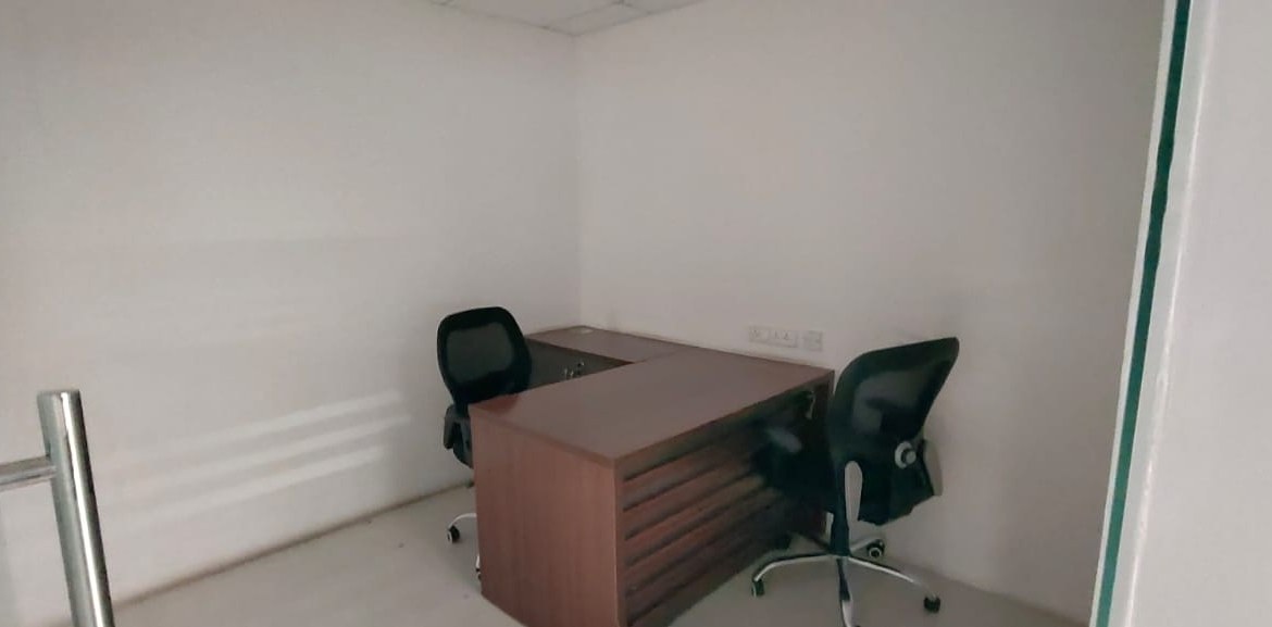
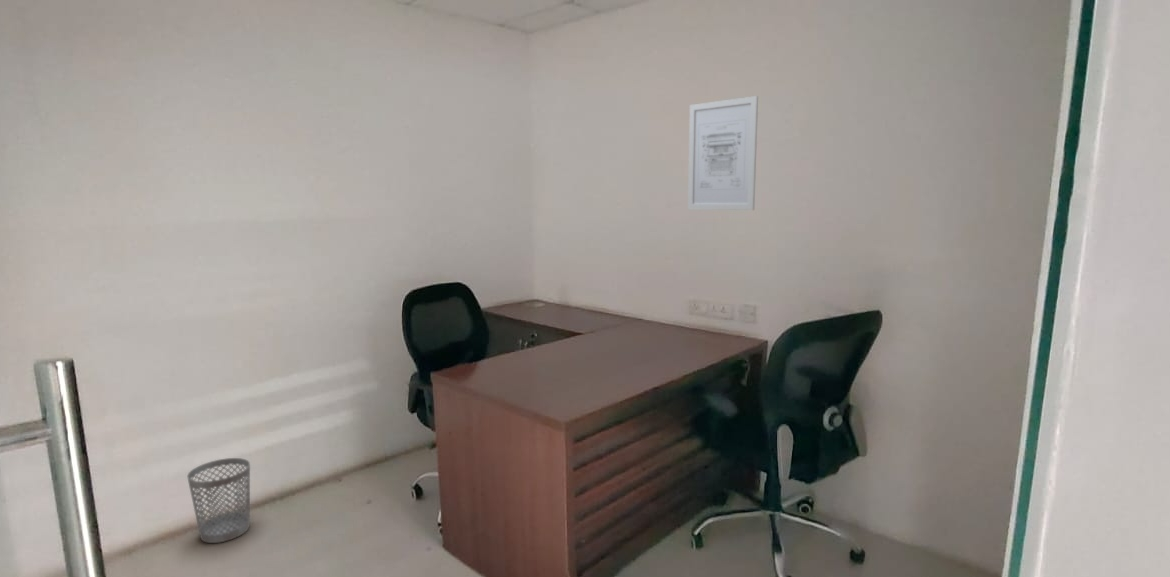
+ wall art (721, 156)
+ wastebasket (222, 501)
